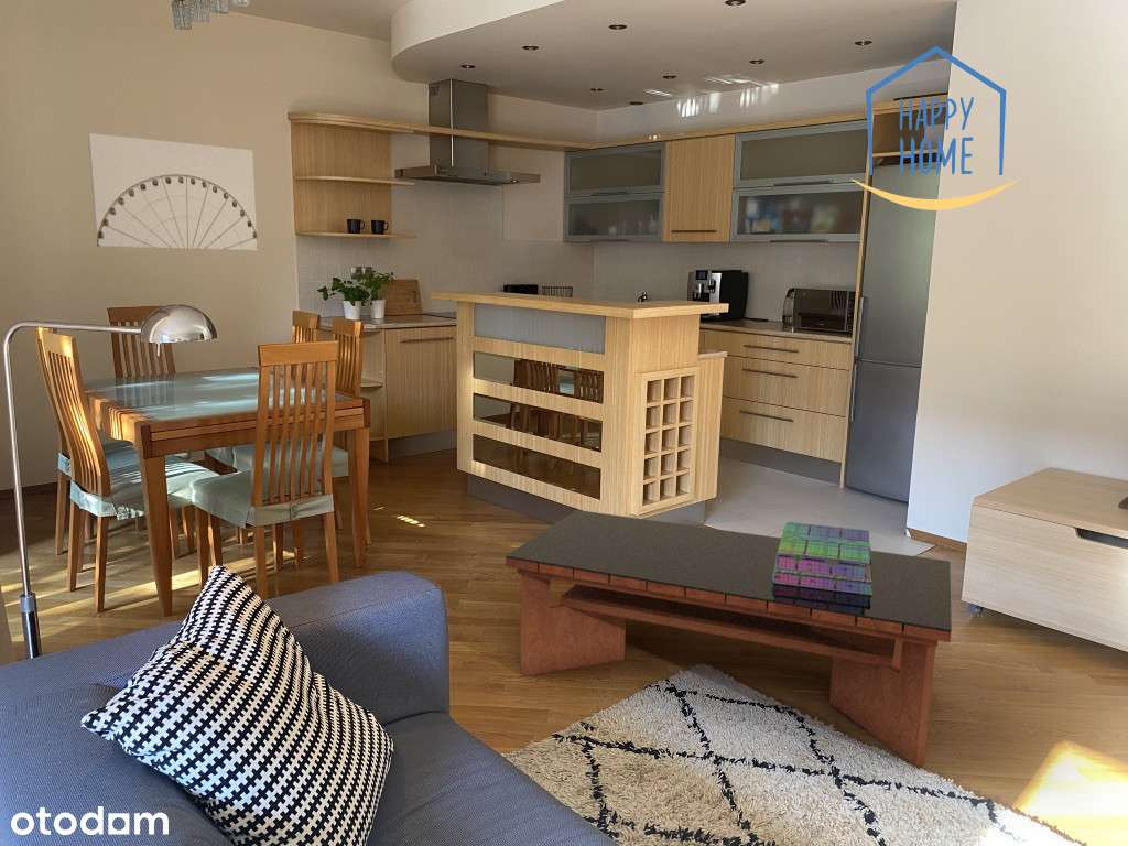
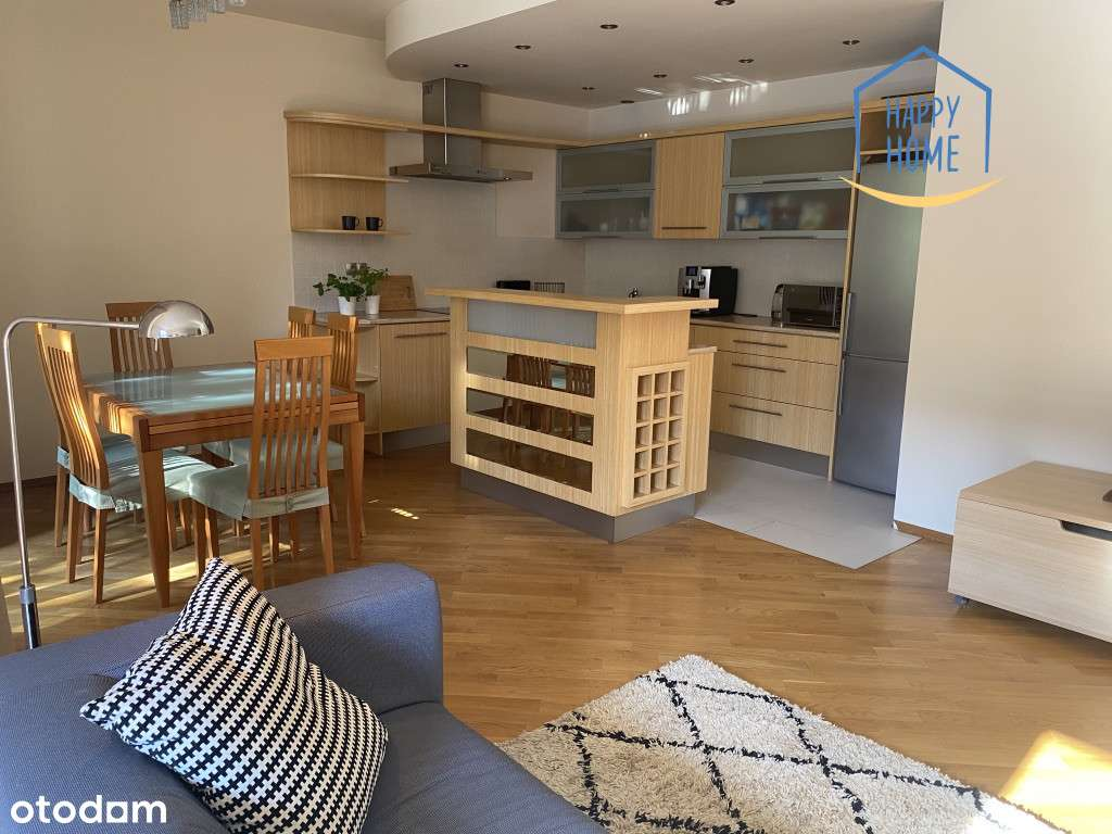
- wall art (177, 195)
- coffee table (725, 620)
- stack of books (823, 554)
